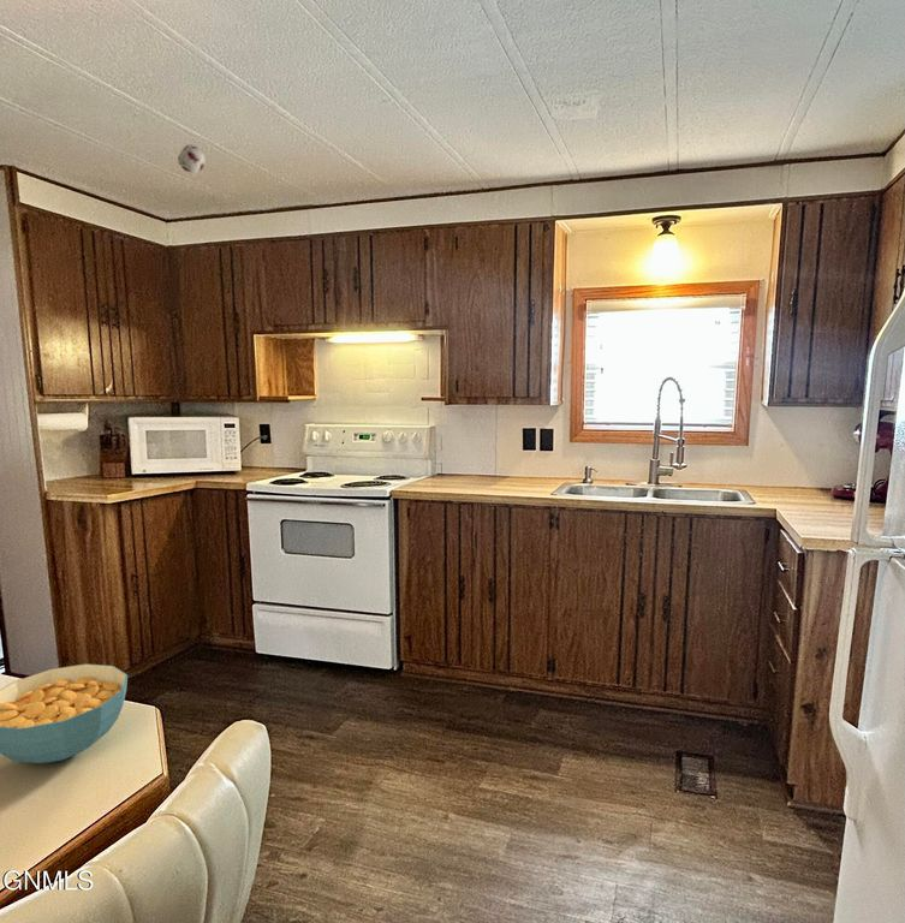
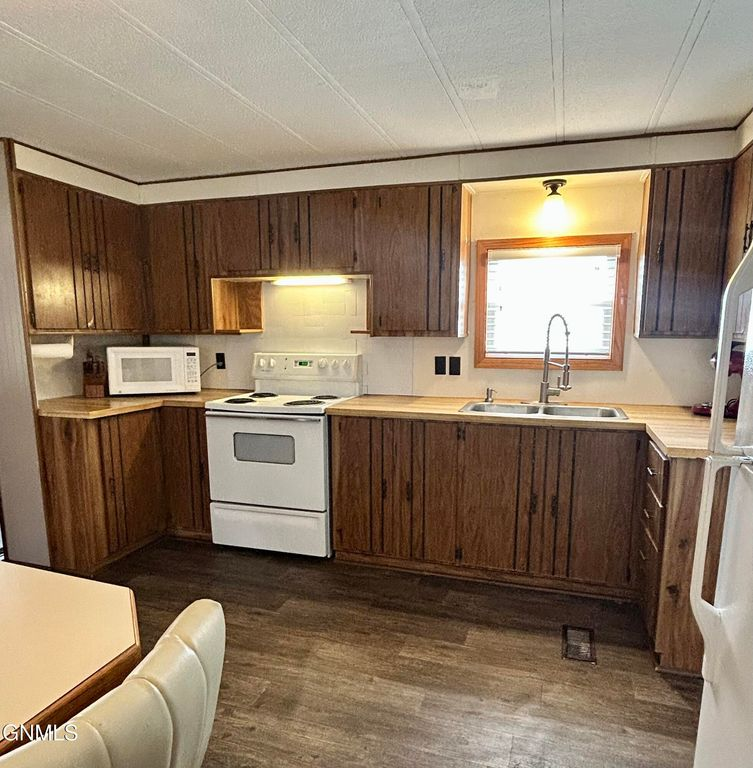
- cereal bowl (59, 721)
- smoke detector (191, 159)
